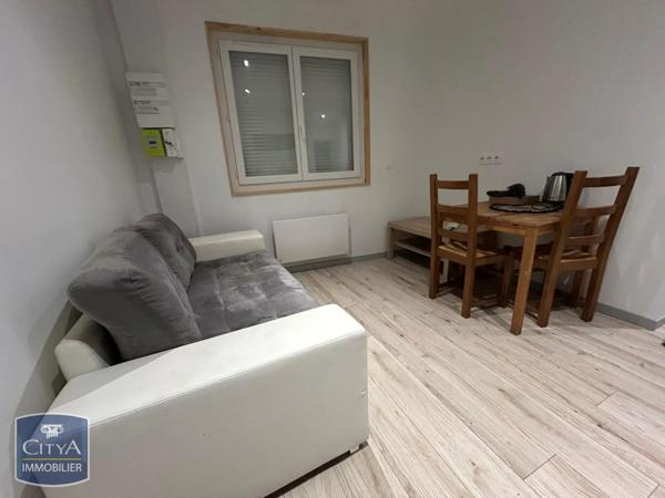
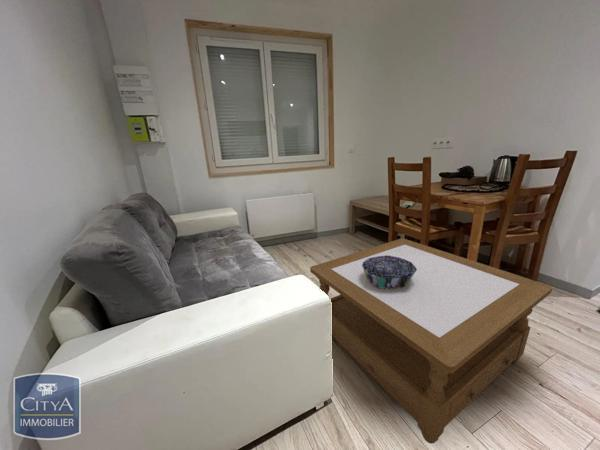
+ decorative bowl (388, 272)
+ coffee table (412, 311)
